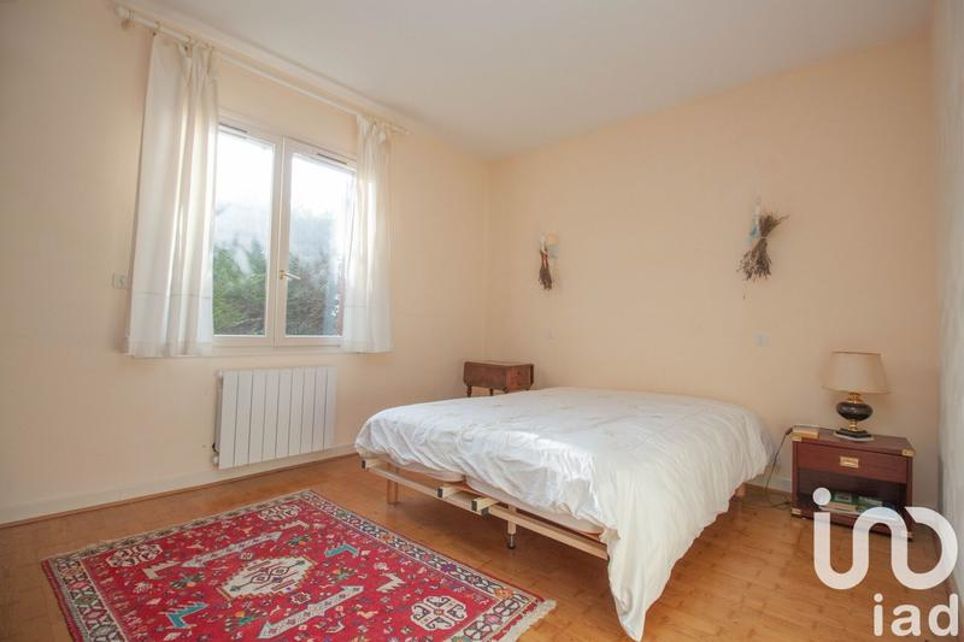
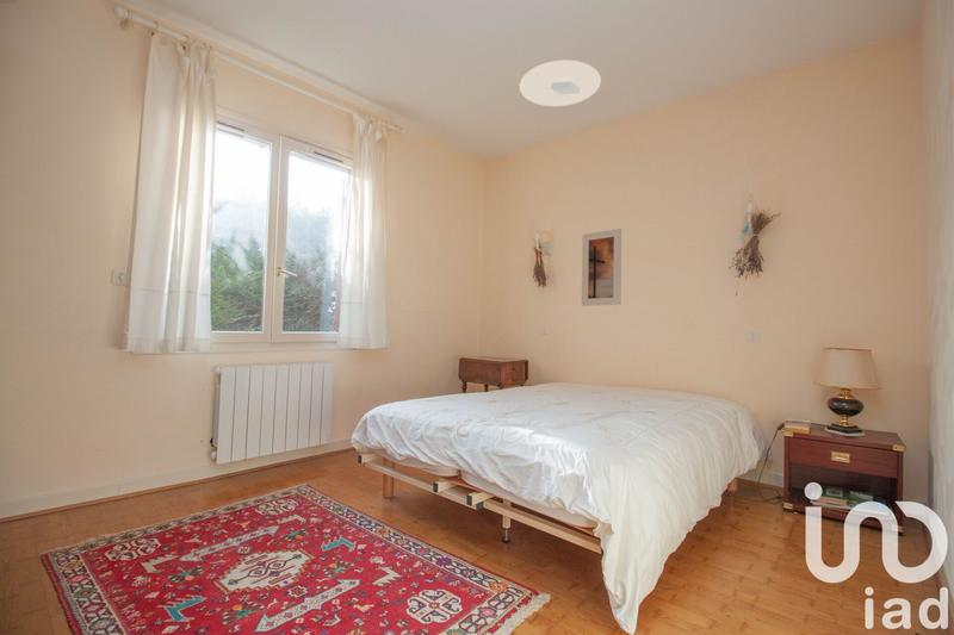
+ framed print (601, 268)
+ ceiling light (559, 81)
